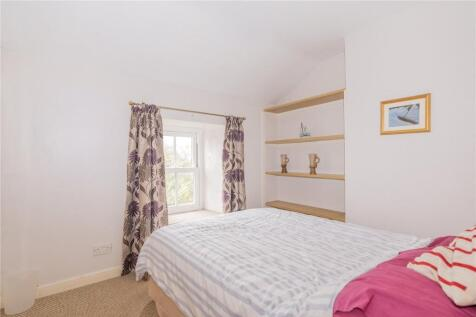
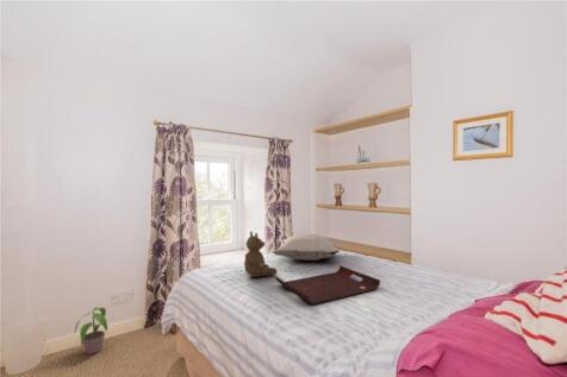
+ stuffed bear (260, 252)
+ pillow (307, 246)
+ potted plant (93, 329)
+ serving tray (326, 282)
